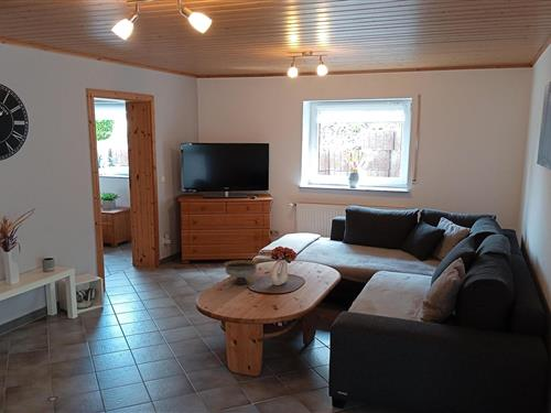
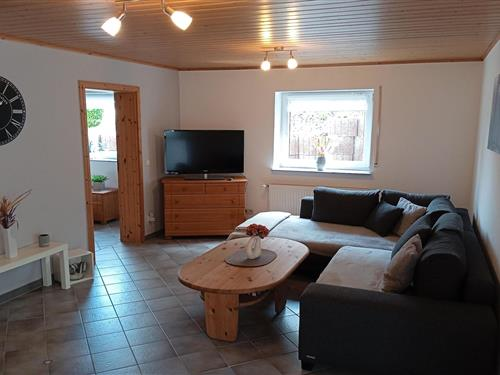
- bowl (240, 272)
